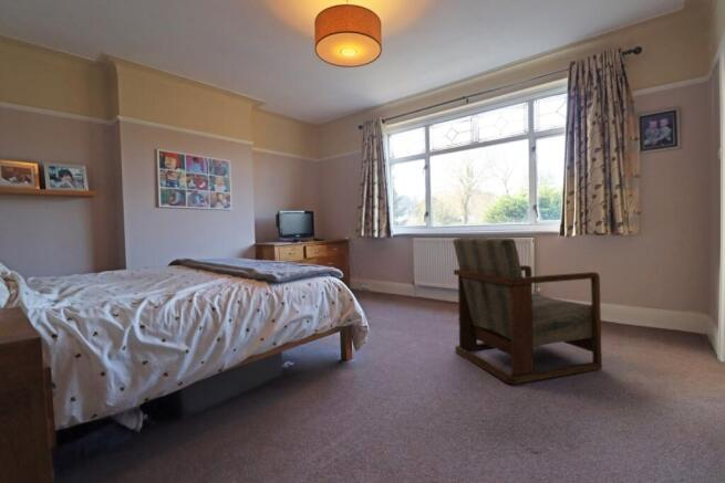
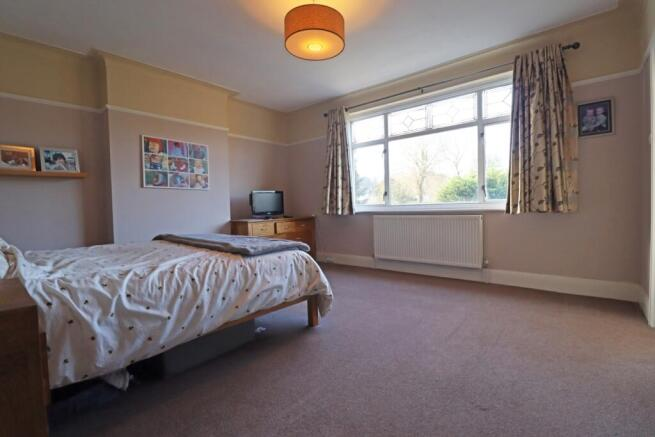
- armchair (521, 297)
